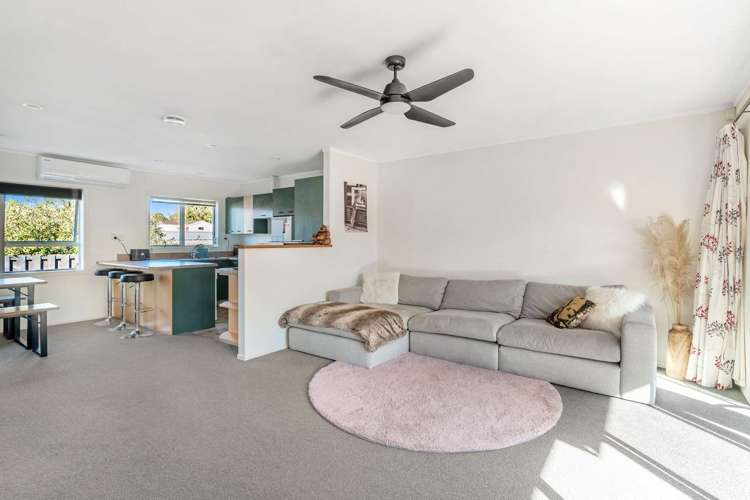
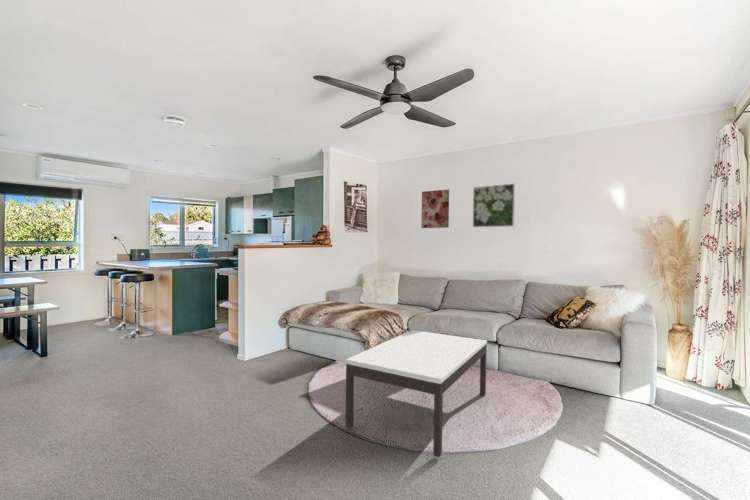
+ wall art (435, 209)
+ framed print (493, 206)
+ table (422, 379)
